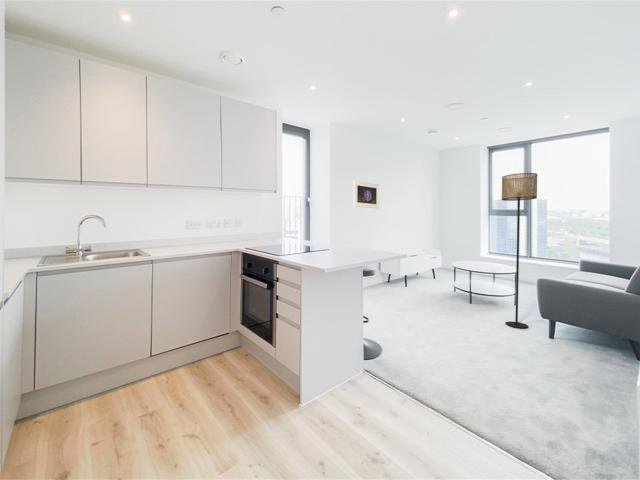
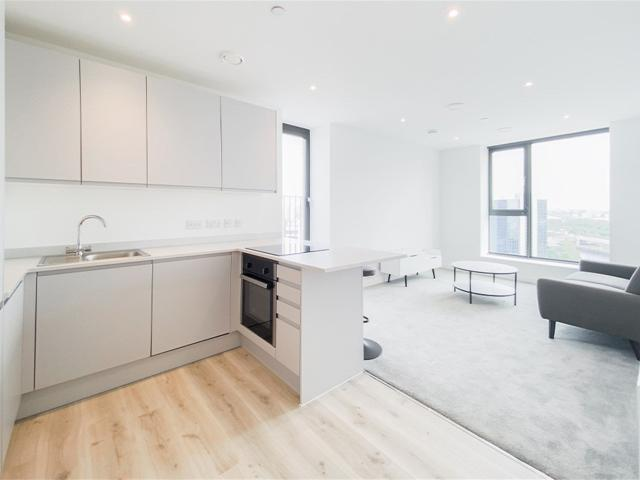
- floor lamp (517, 250)
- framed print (366, 195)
